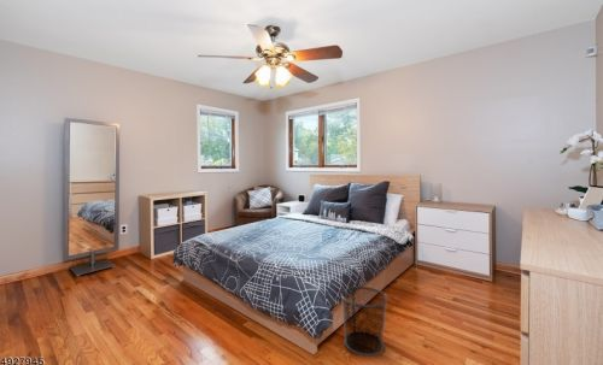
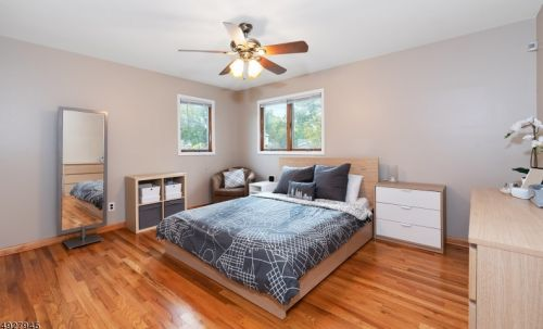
- waste bin (363, 318)
